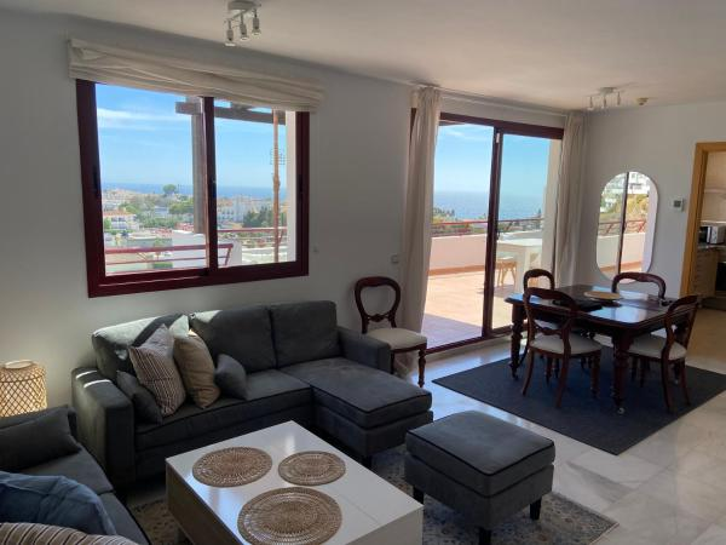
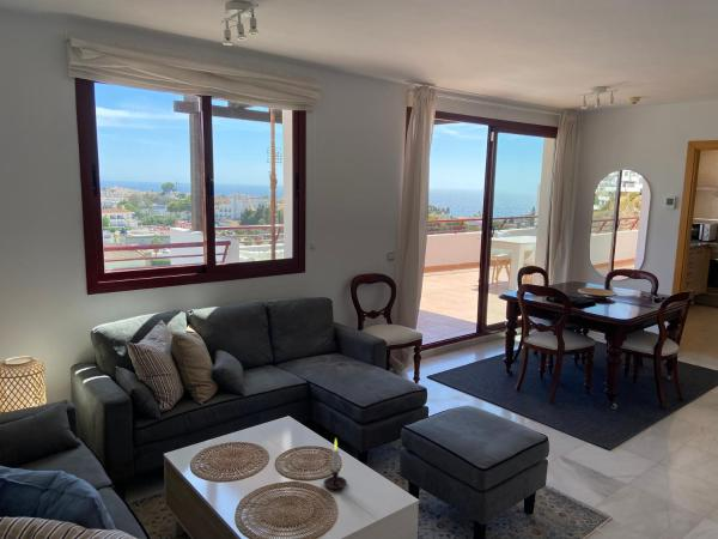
+ candle (335, 462)
